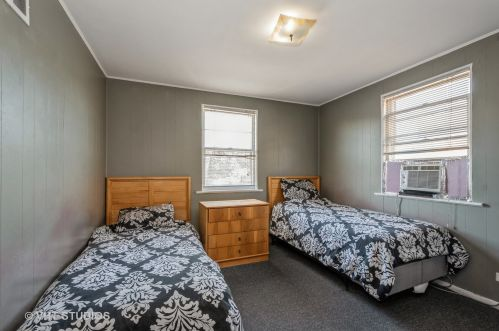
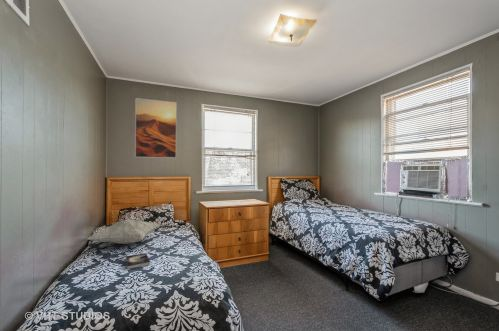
+ decorative pillow (127, 231)
+ book (137, 260)
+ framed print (156, 129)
